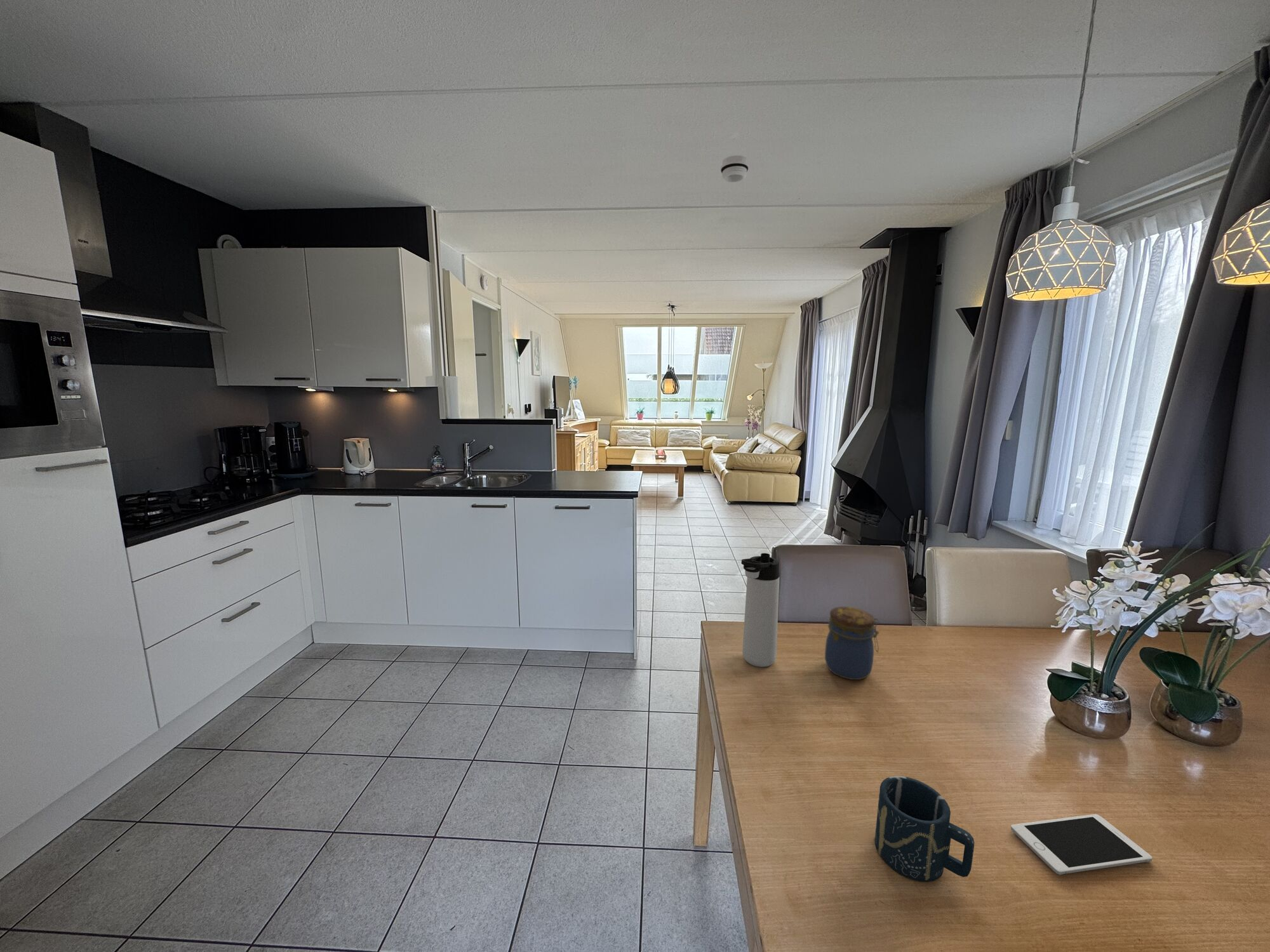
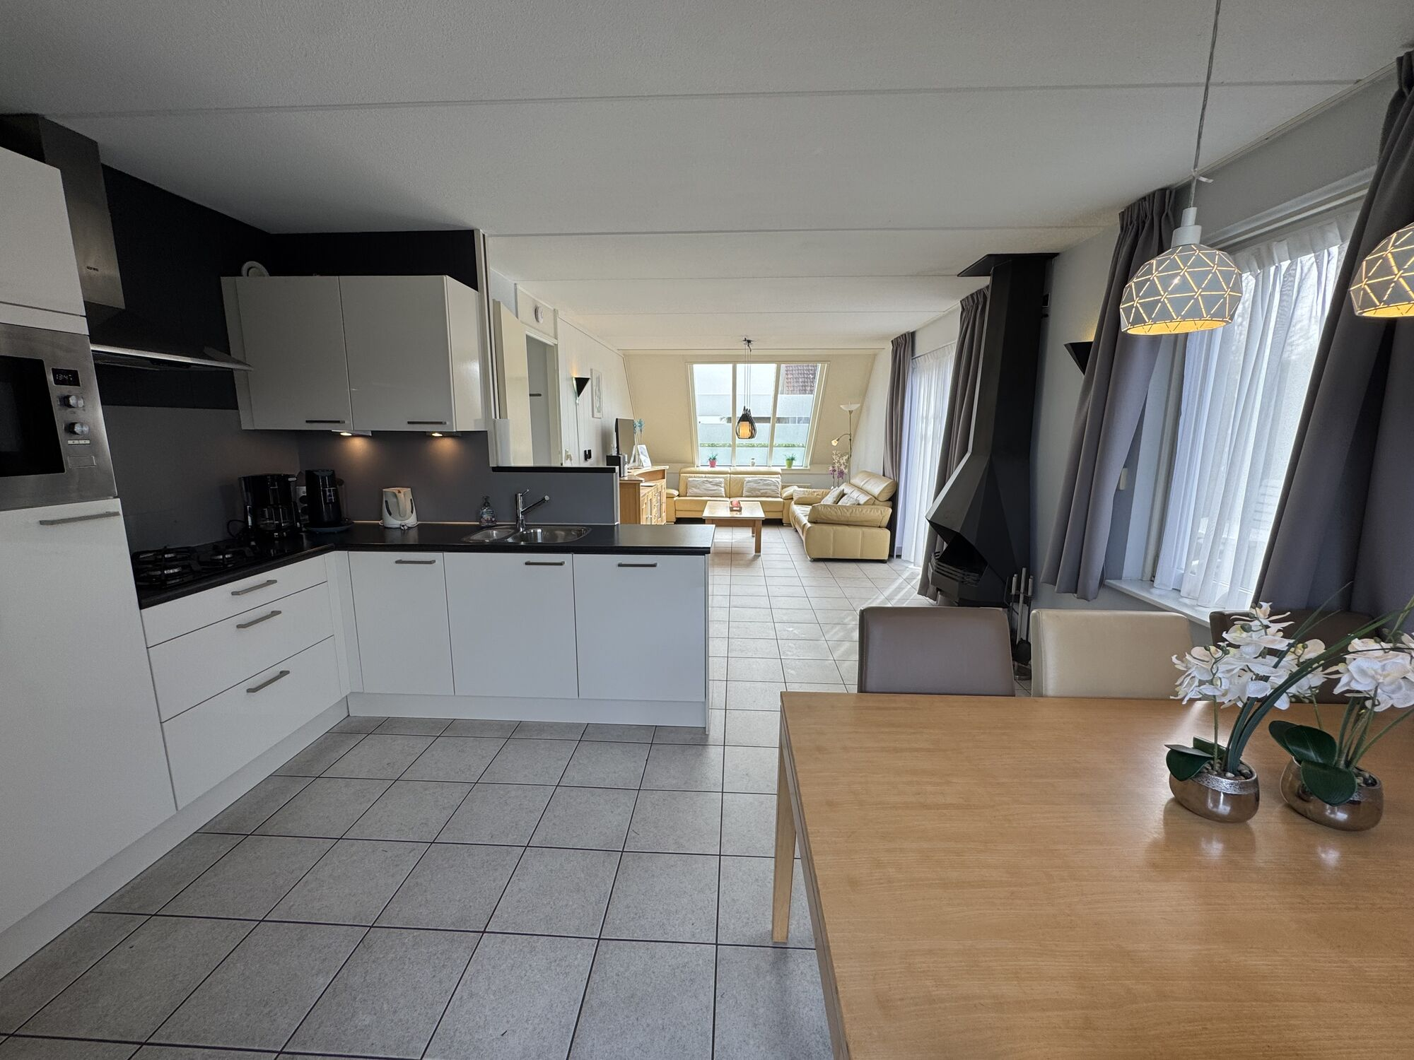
- thermos bottle (757, 610)
- smoke detector (734, 169)
- jar (852, 641)
- cell phone (1079, 842)
- cup (923, 832)
